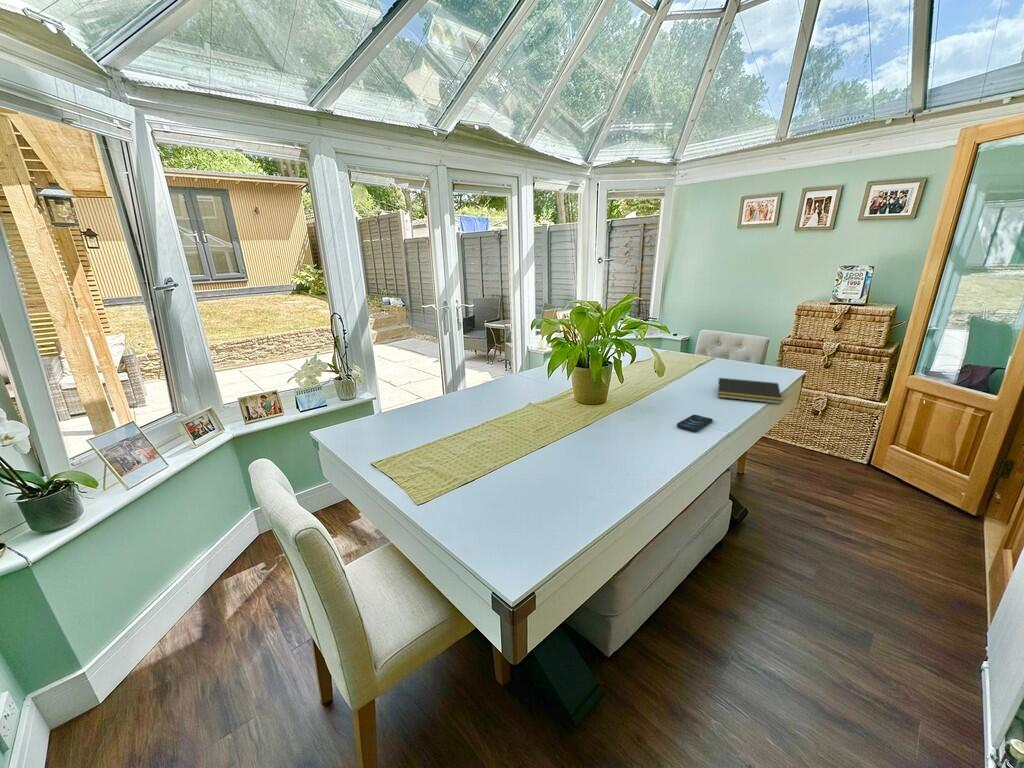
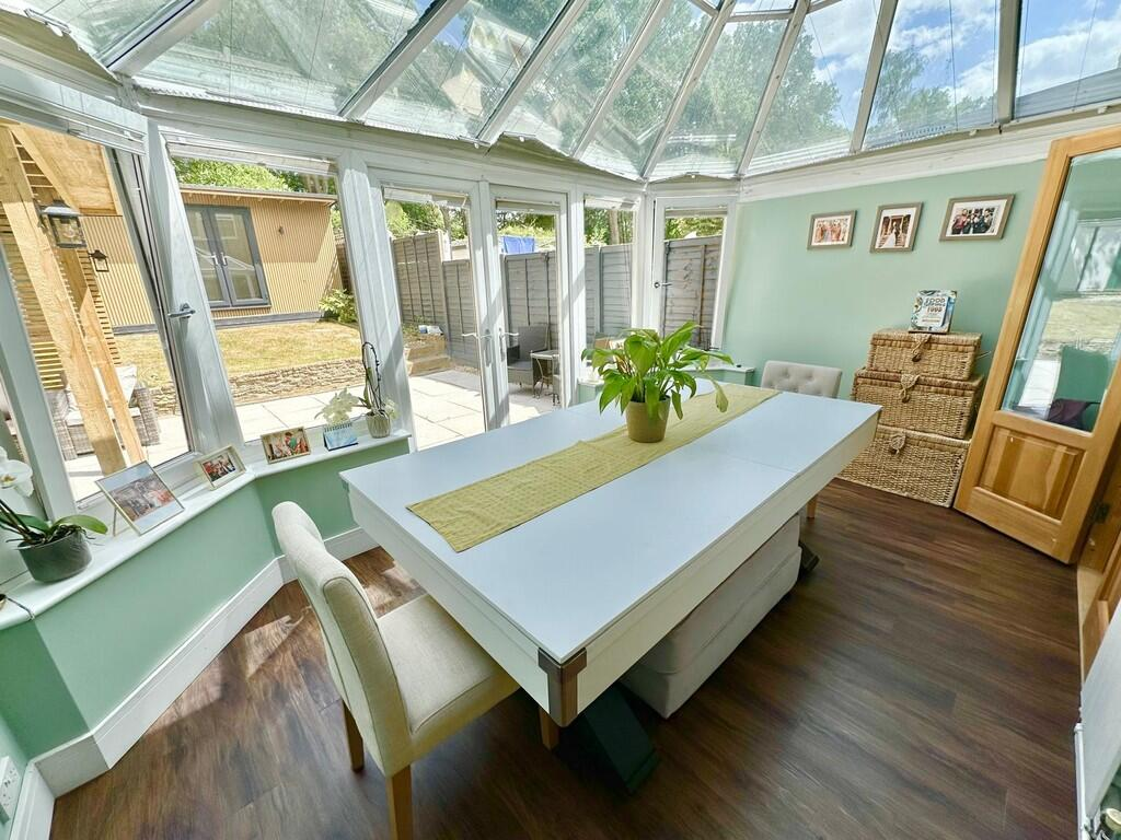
- notepad (748, 390)
- smartphone (694, 422)
